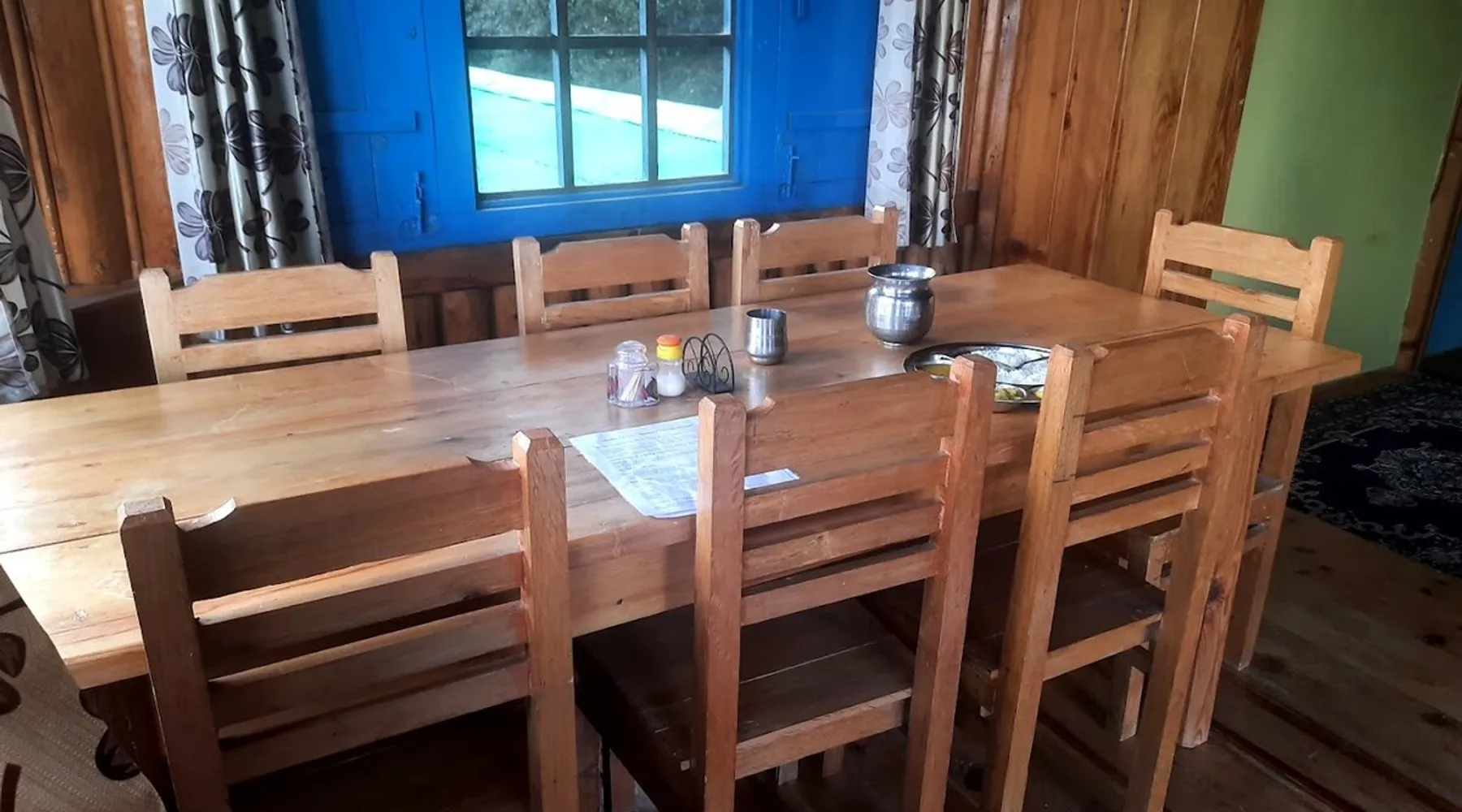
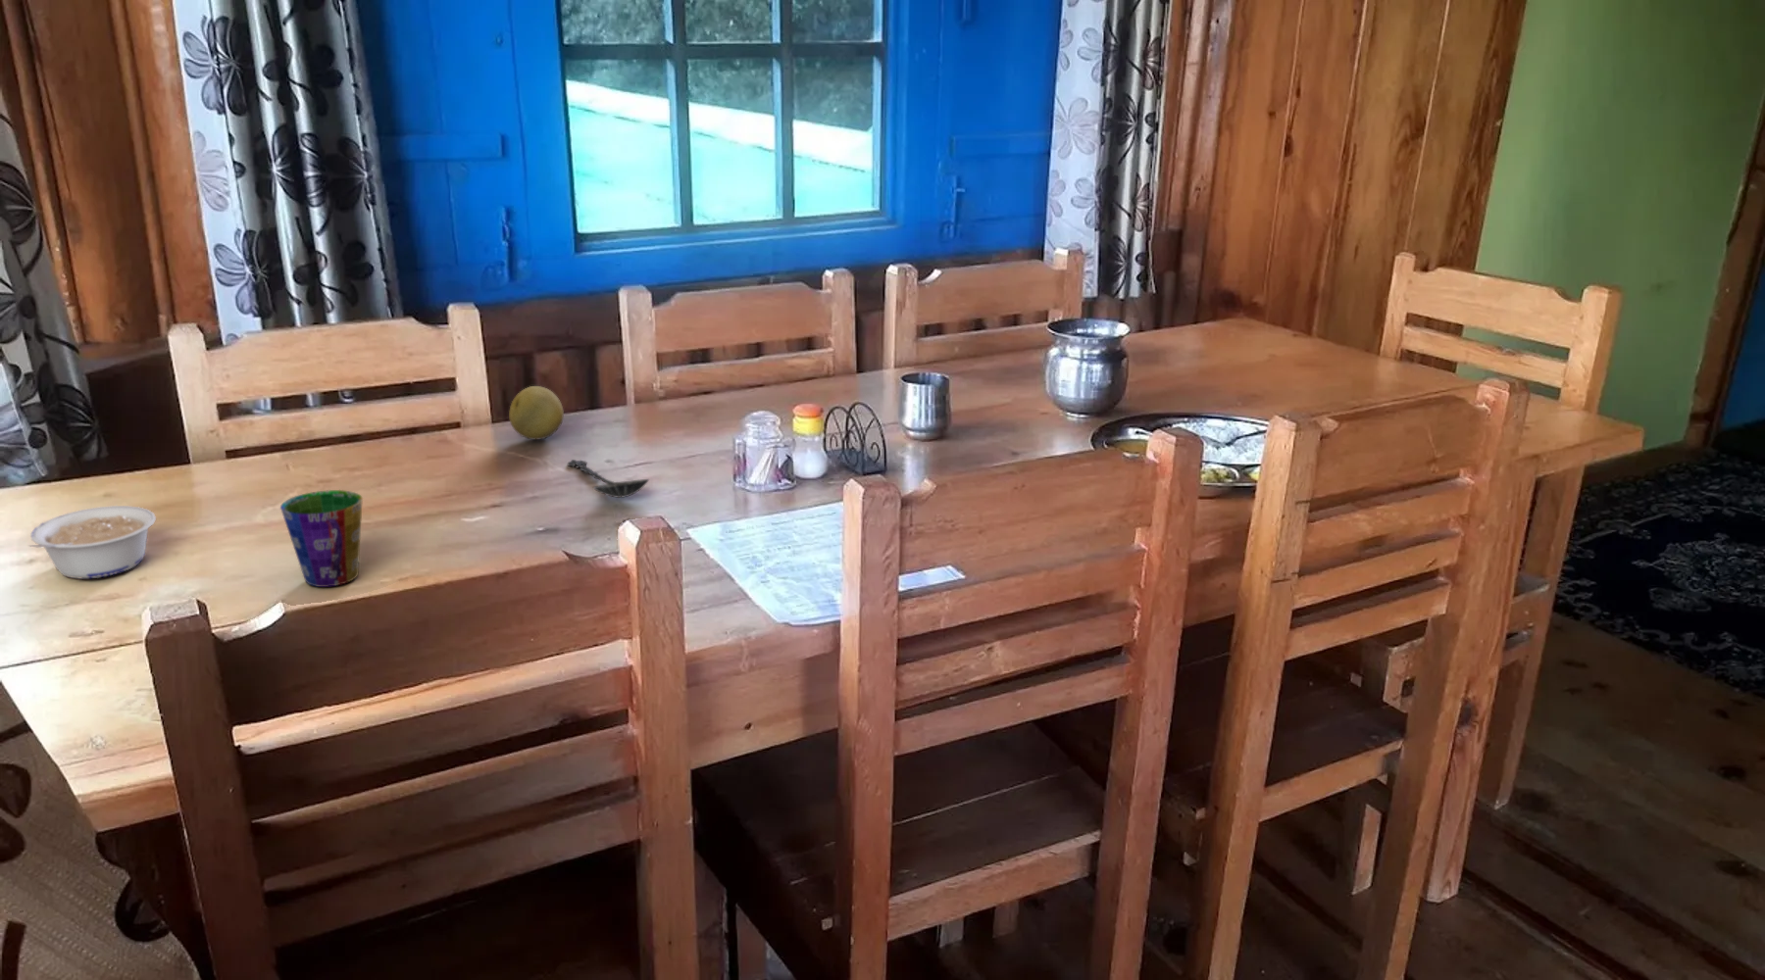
+ cup (330, 544)
+ spoon (600, 476)
+ legume (97, 542)
+ fruit (535, 413)
